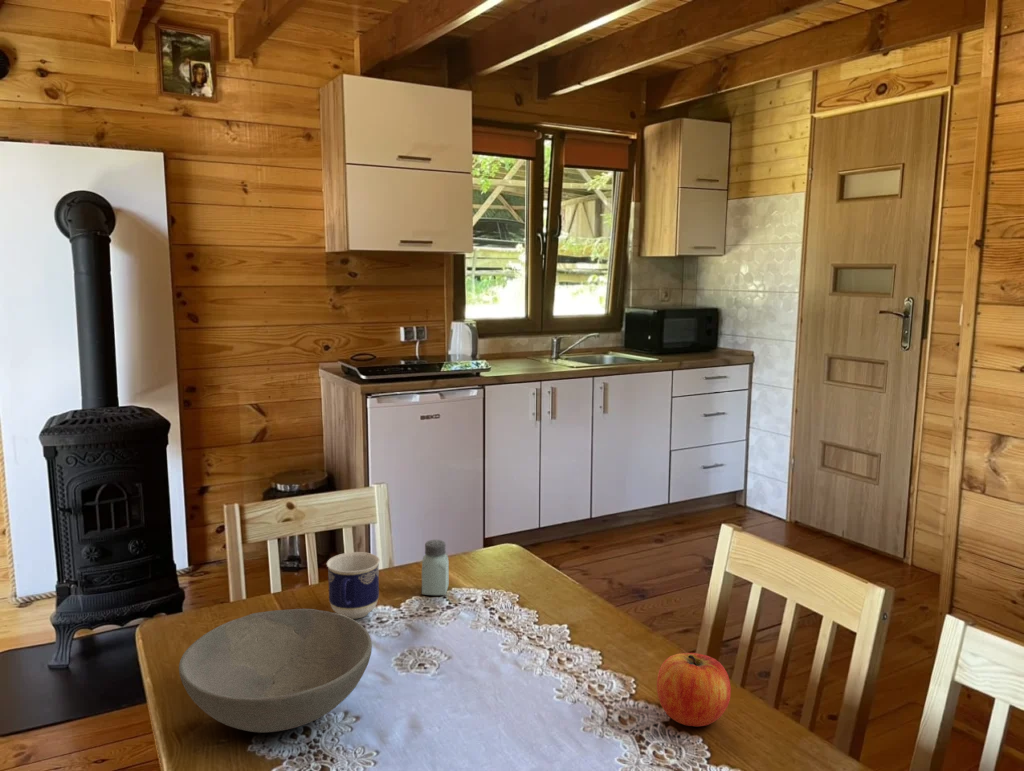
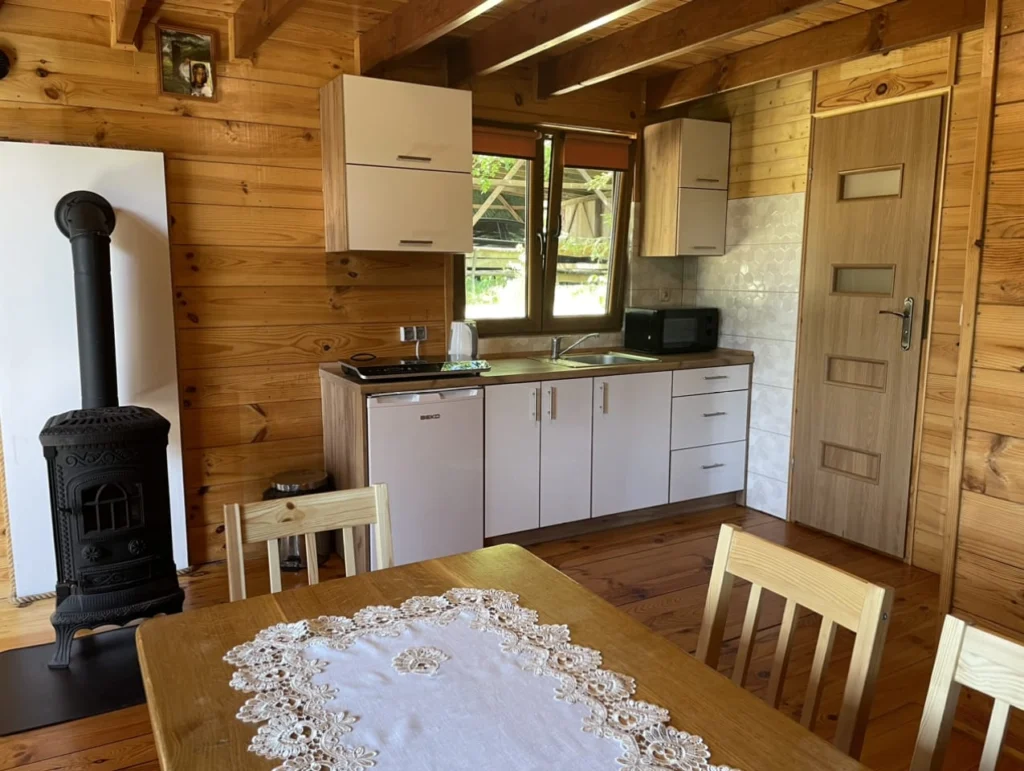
- saltshaker (435, 566)
- apple (693, 684)
- cup (351, 590)
- bowl (280, 678)
